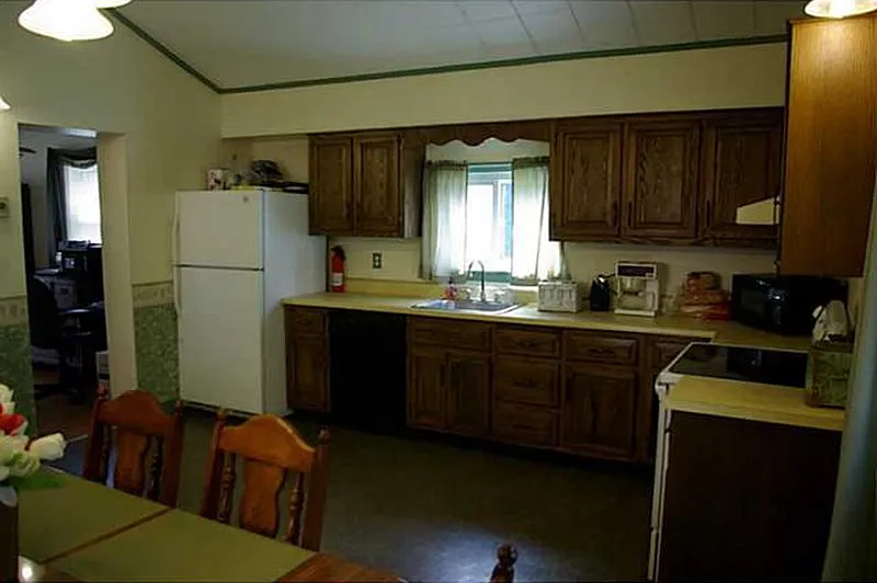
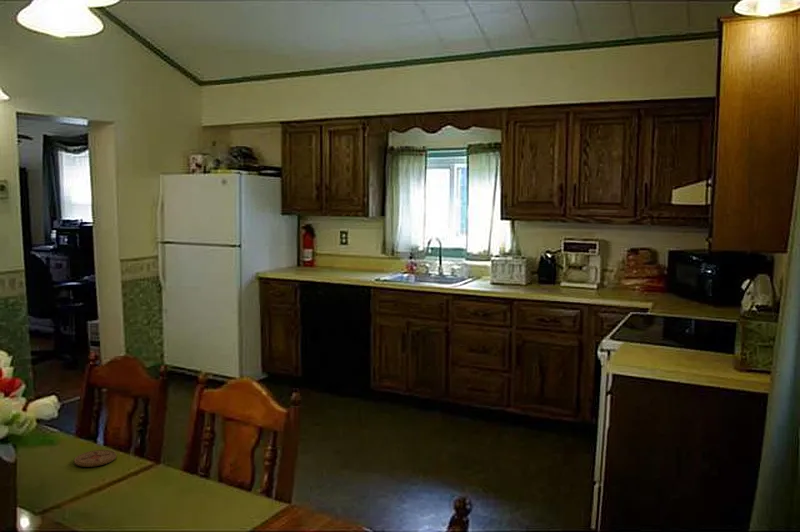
+ coaster (95, 458)
